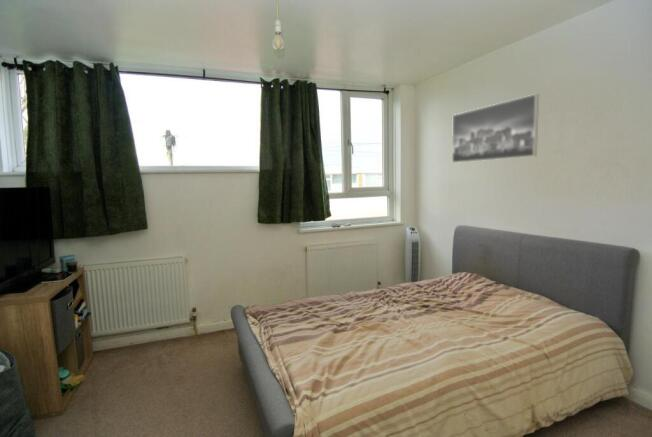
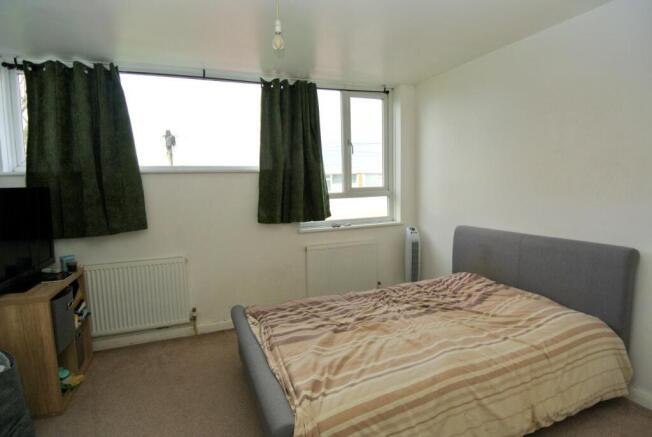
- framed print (489, 133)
